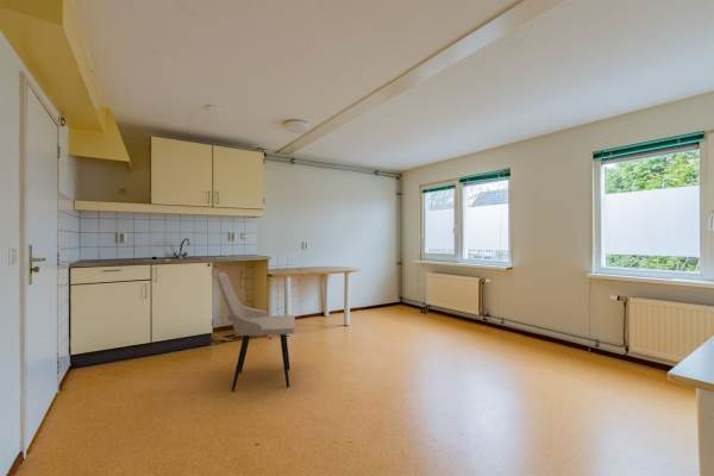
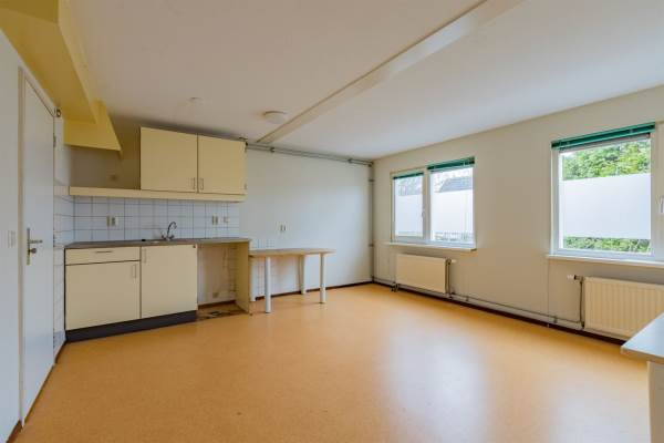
- dining chair (257, 325)
